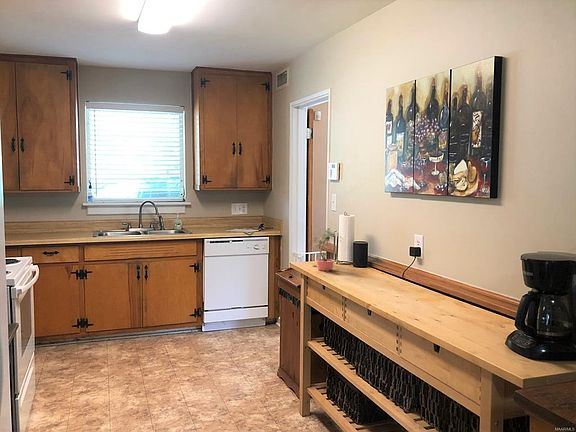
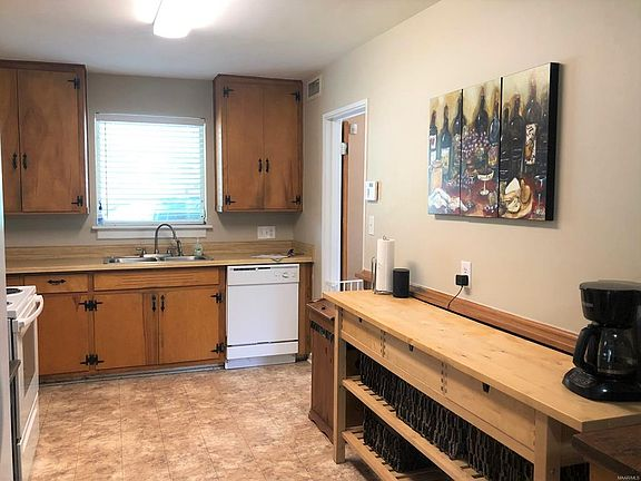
- potted plant (322, 247)
